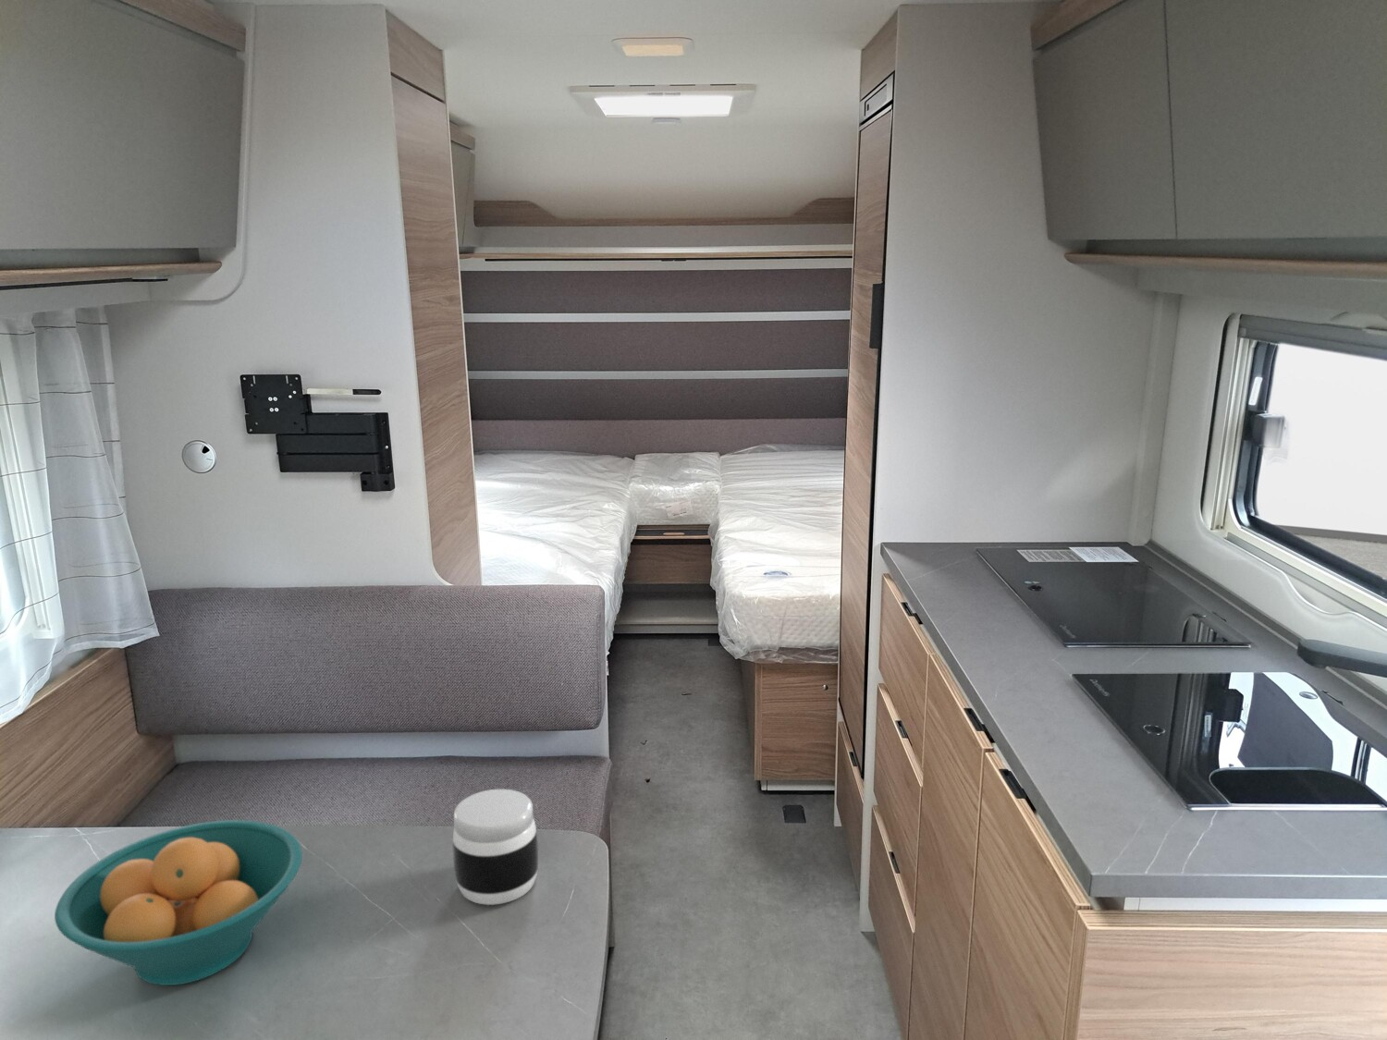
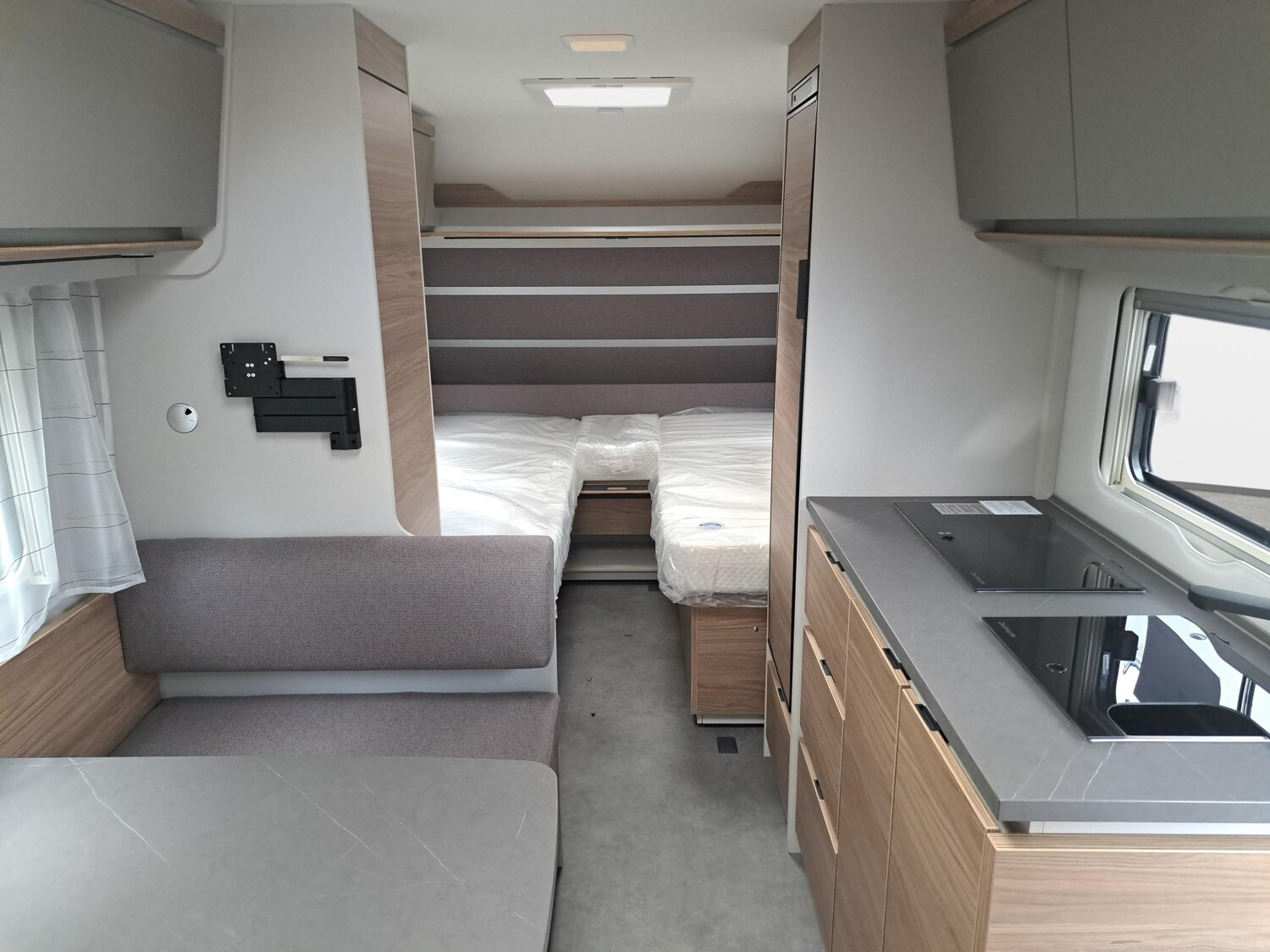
- jar (495, 844)
- fruit bowl (187, 898)
